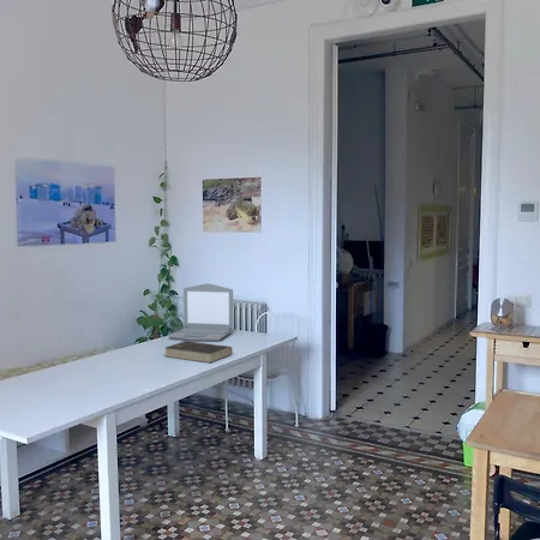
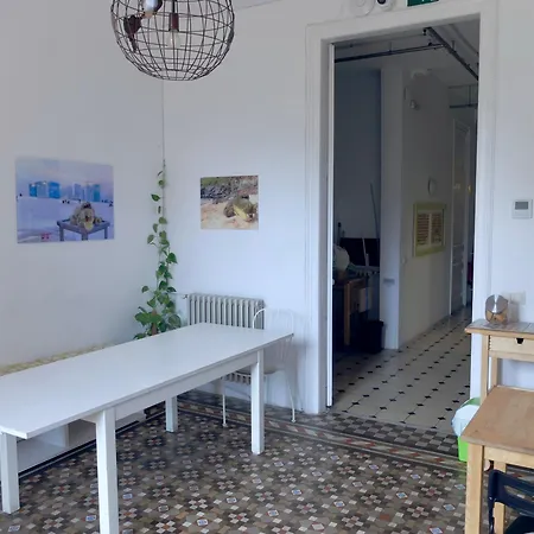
- book (198, 350)
- laptop (200, 311)
